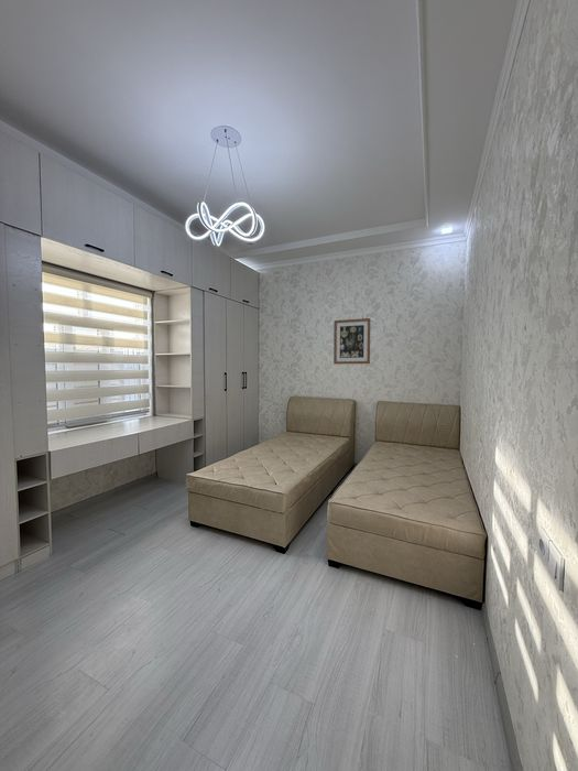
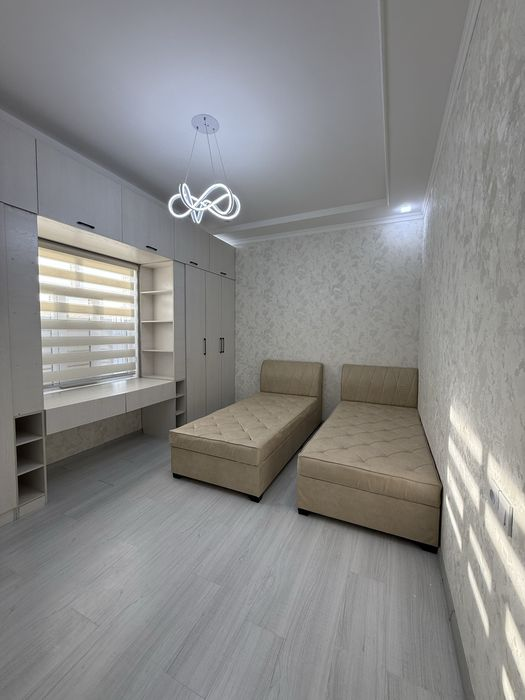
- wall art (351, 341)
